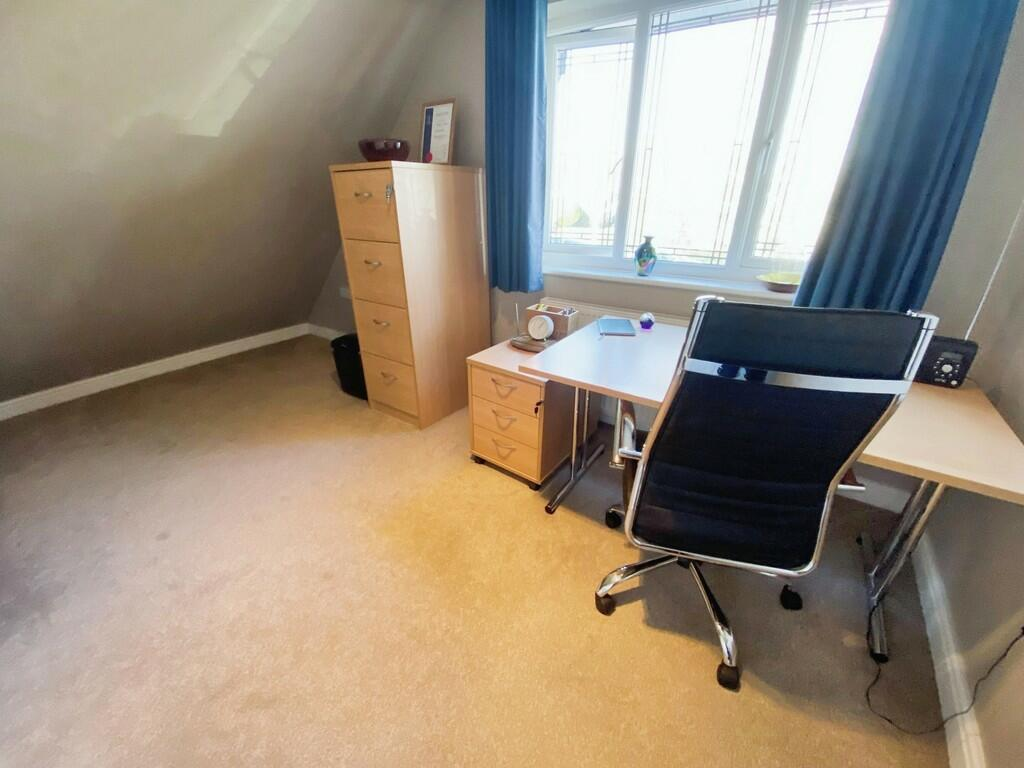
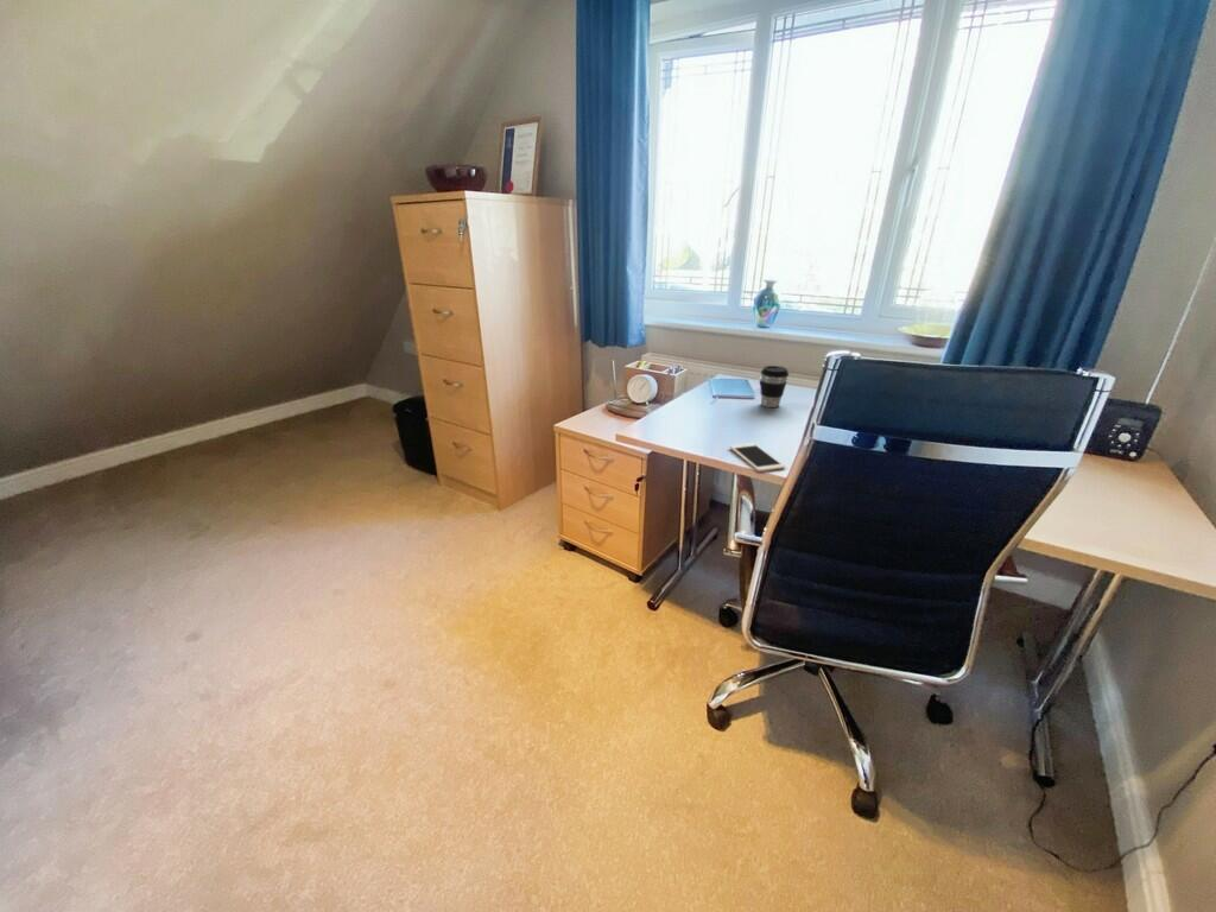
+ coffee cup (772, 386)
+ cell phone (755, 456)
